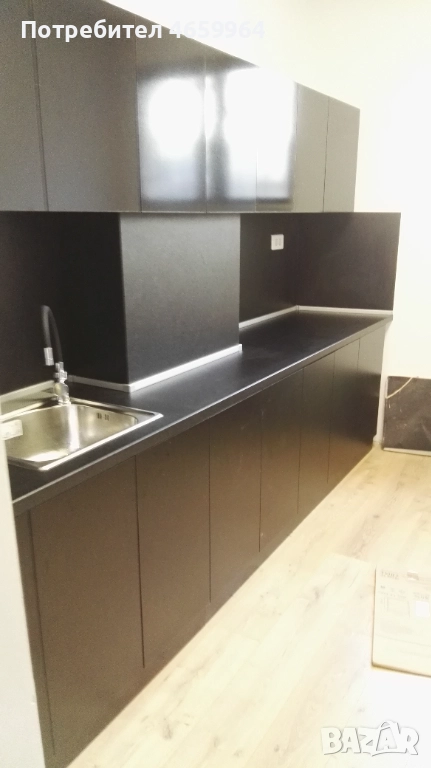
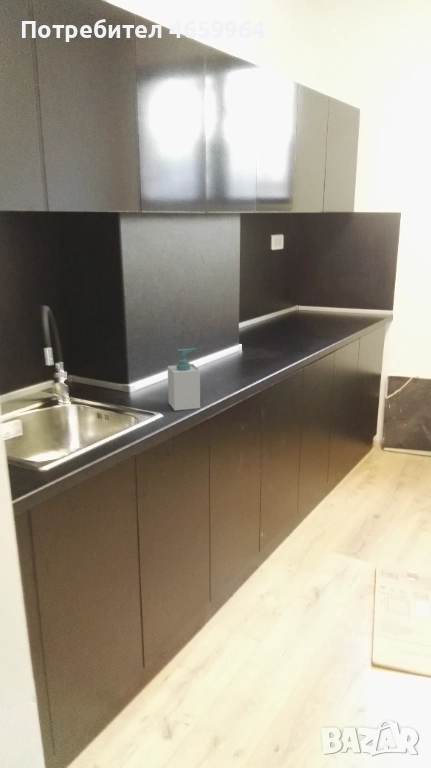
+ soap bottle (183, 377)
